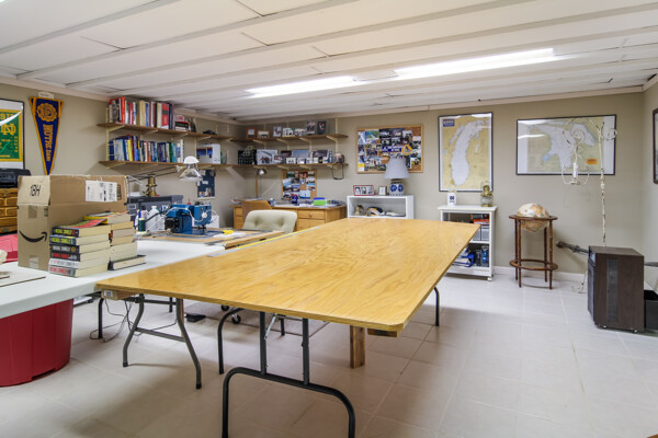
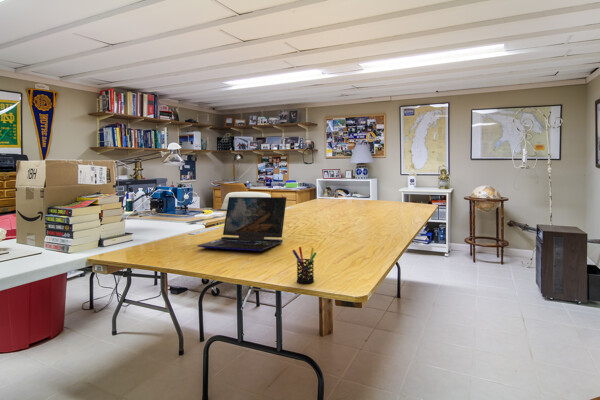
+ laptop (244, 221)
+ pen holder (306, 264)
